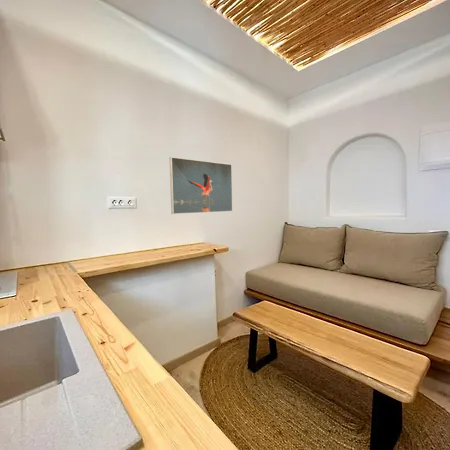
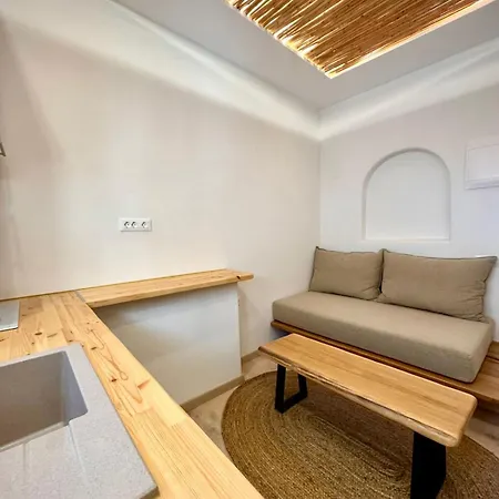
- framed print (204, 187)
